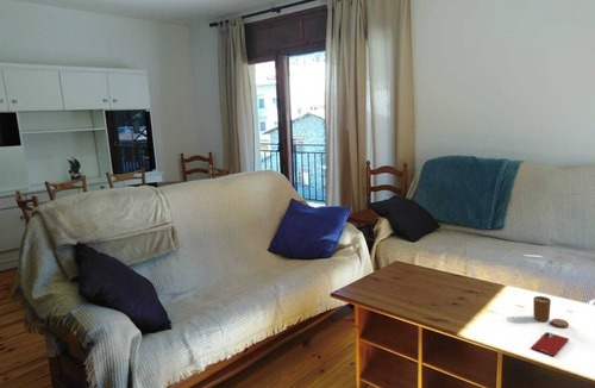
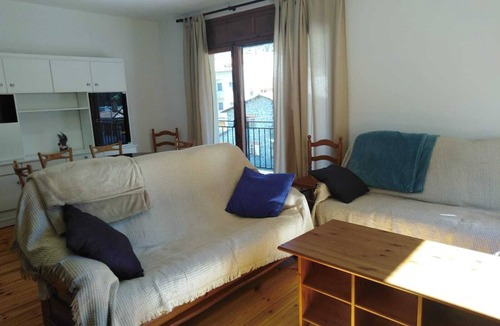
- smartphone (550, 343)
- candle (549, 311)
